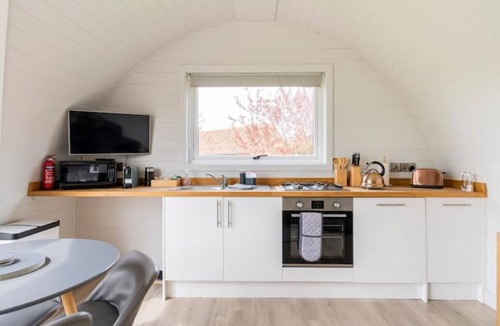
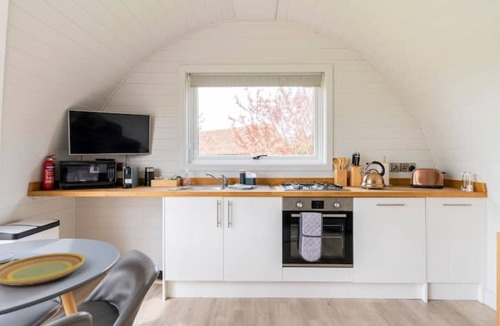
+ plate (41, 269)
